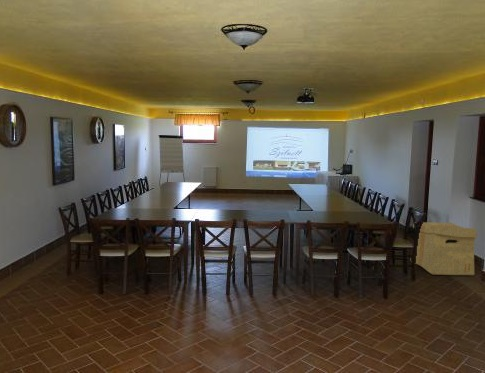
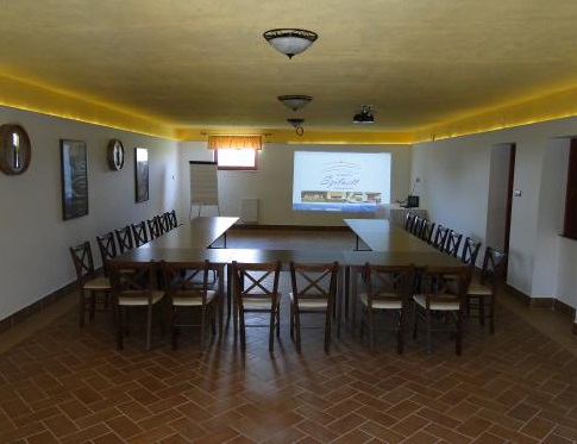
- cardboard box (442, 245)
